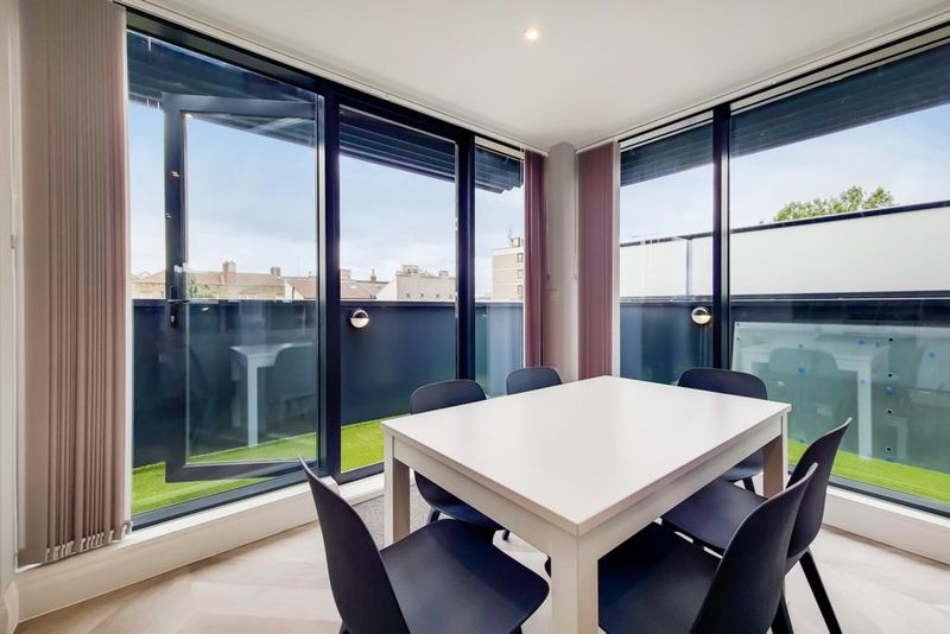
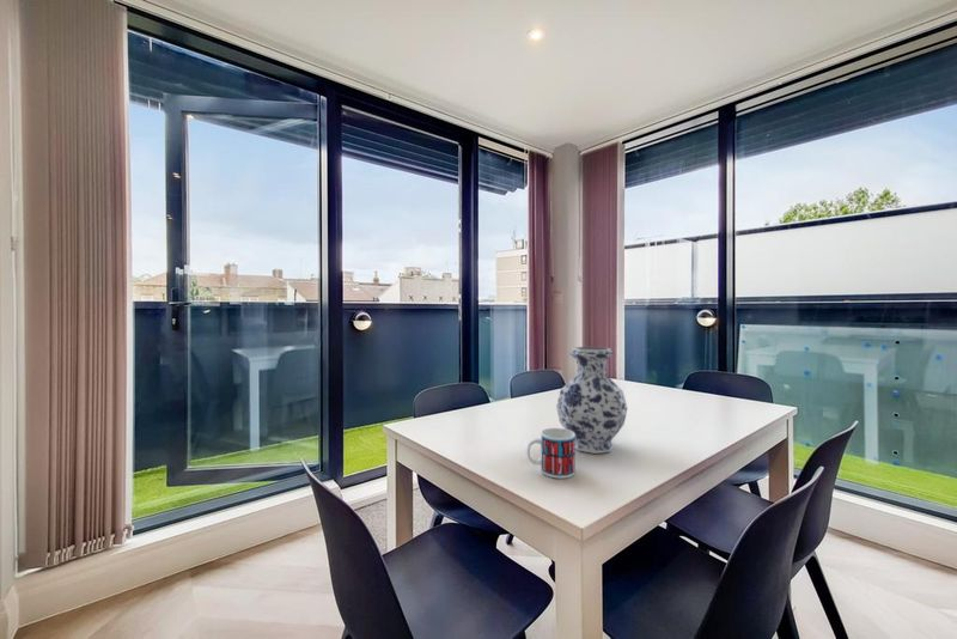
+ vase (591, 396)
+ mug (551, 452)
